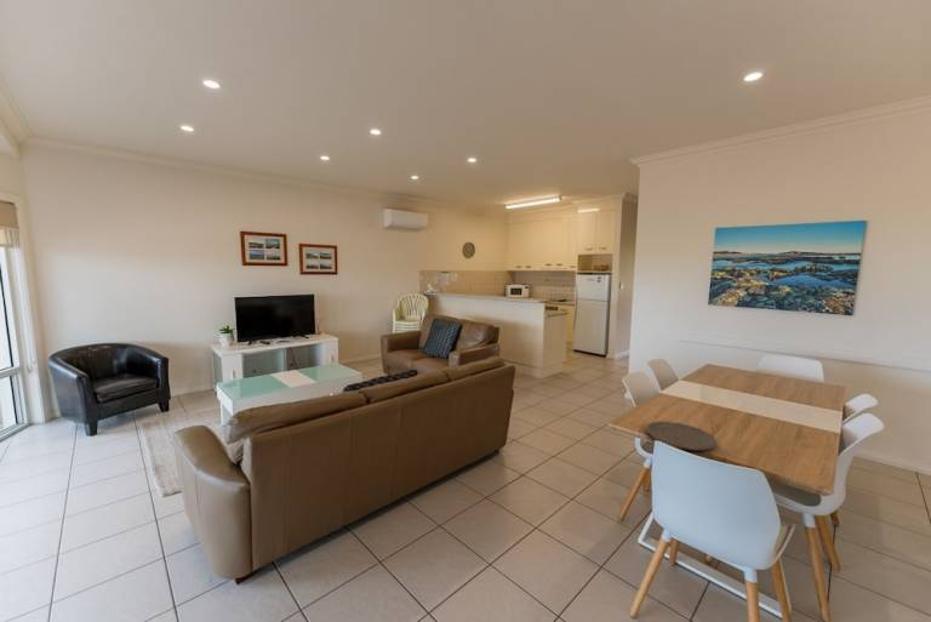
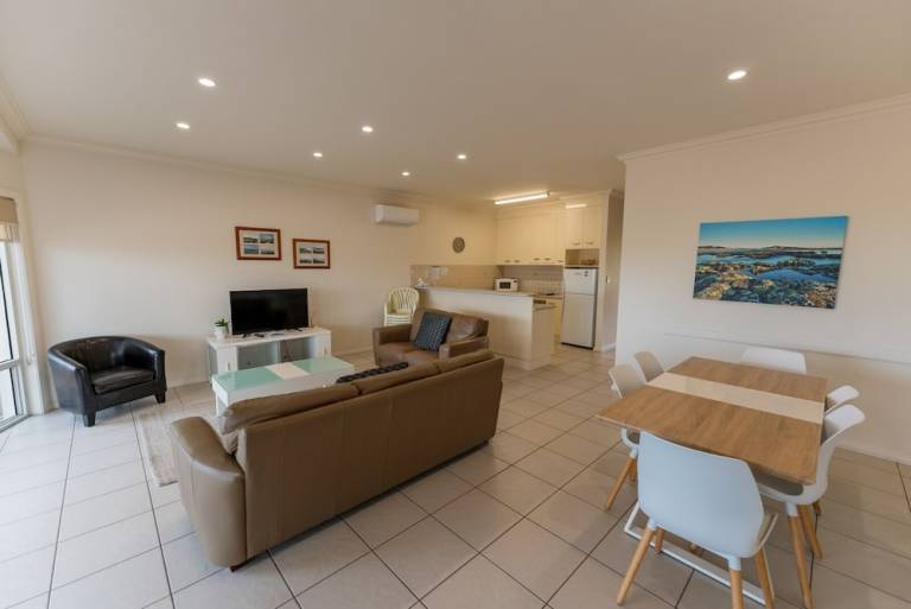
- plate (679, 435)
